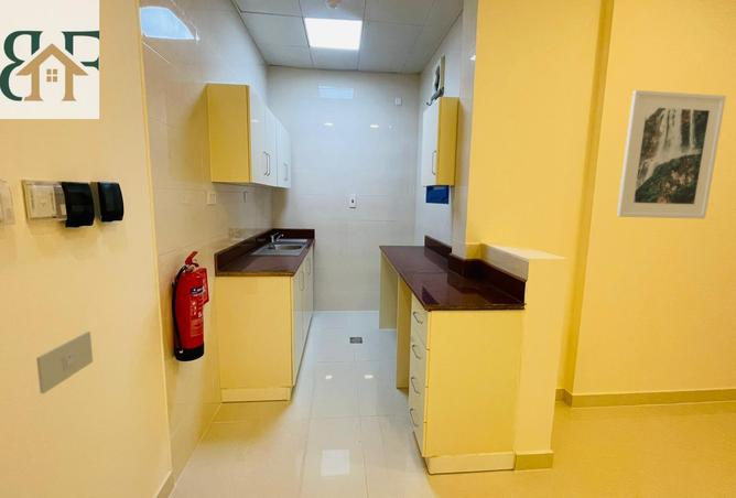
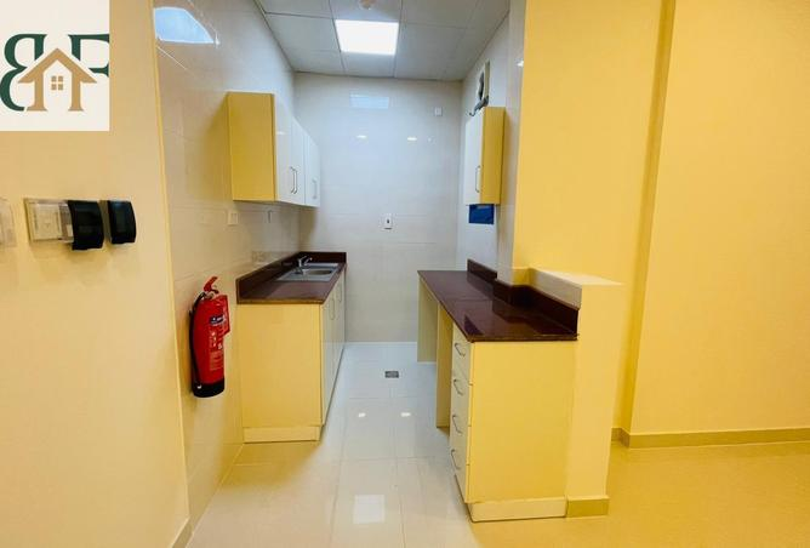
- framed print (670, 156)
- light switch (67, 359)
